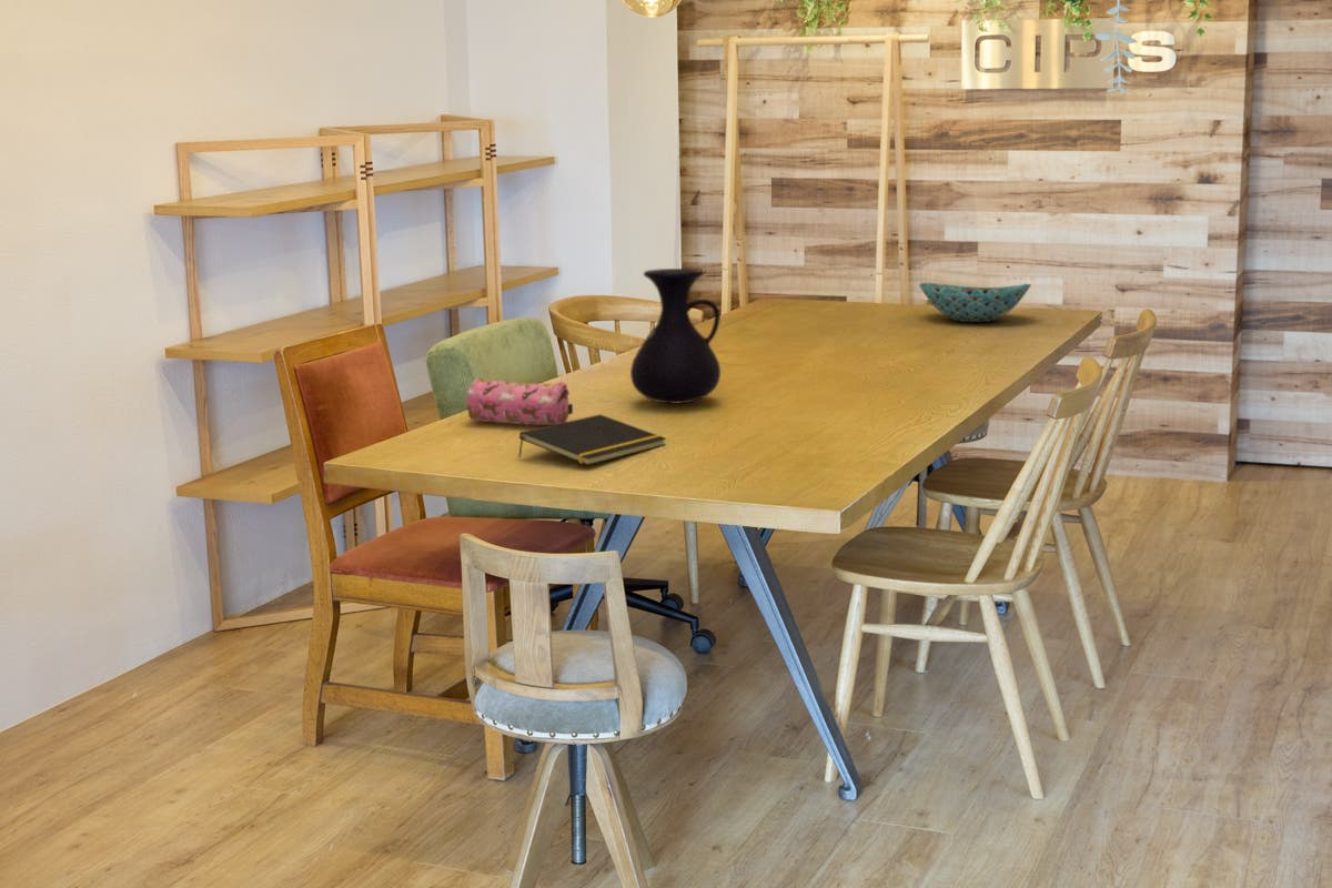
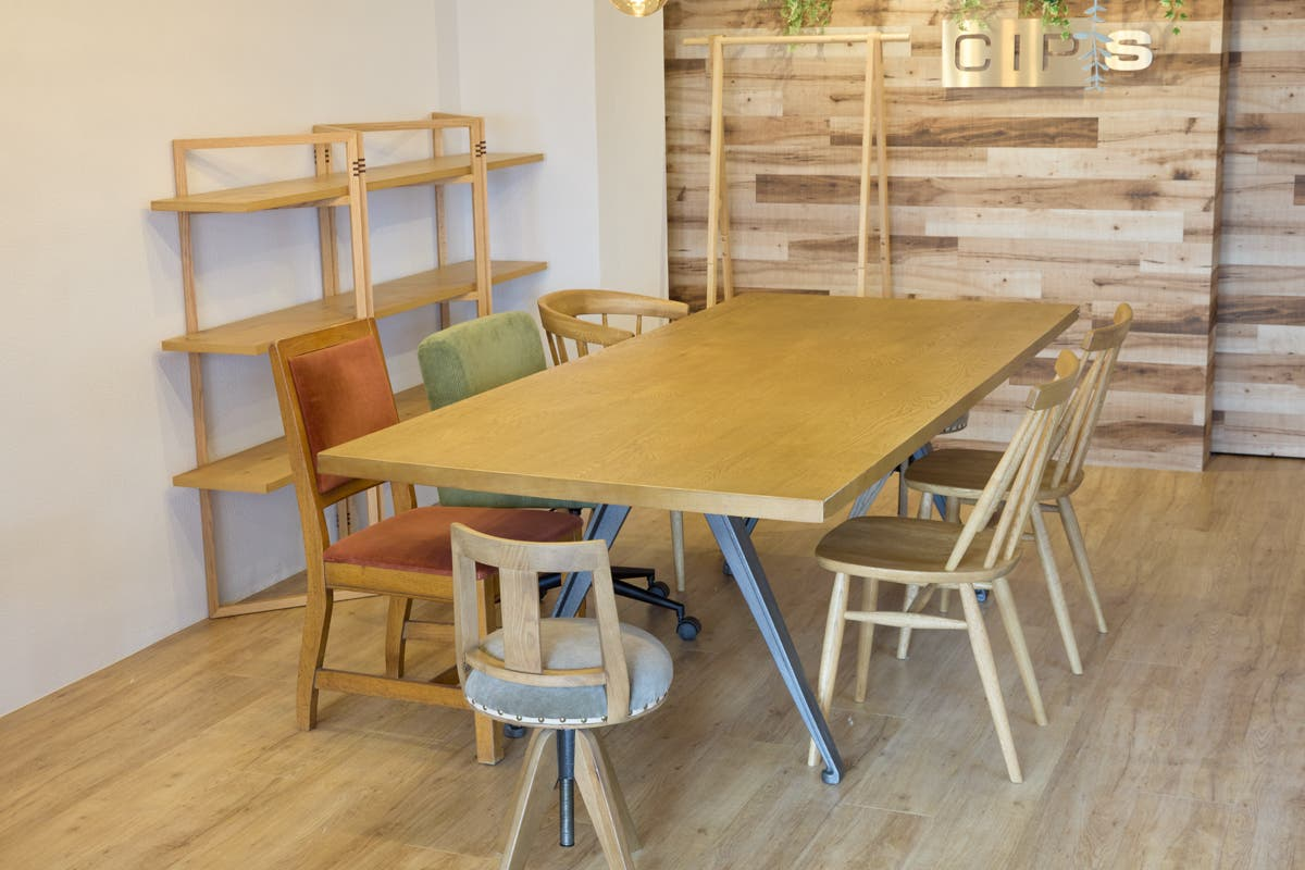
- vase (675, 336)
- pencil case (517, 401)
- notepad (594, 438)
- bowl (973, 302)
